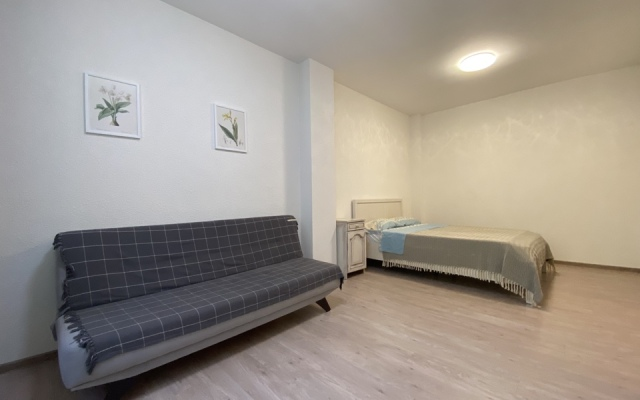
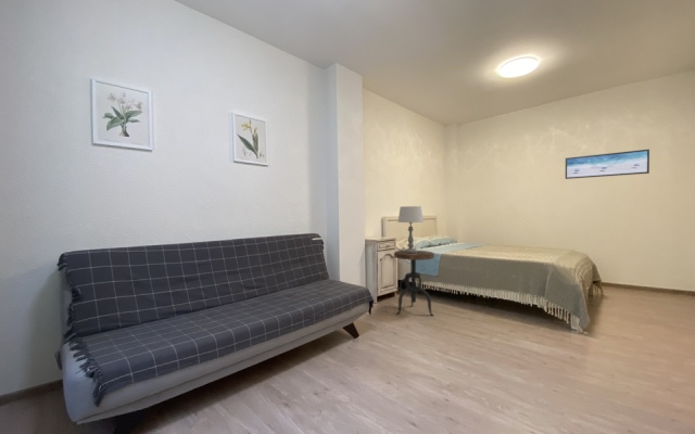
+ table lamp (410, 229)
+ side table (414, 282)
+ wall art (604, 165)
